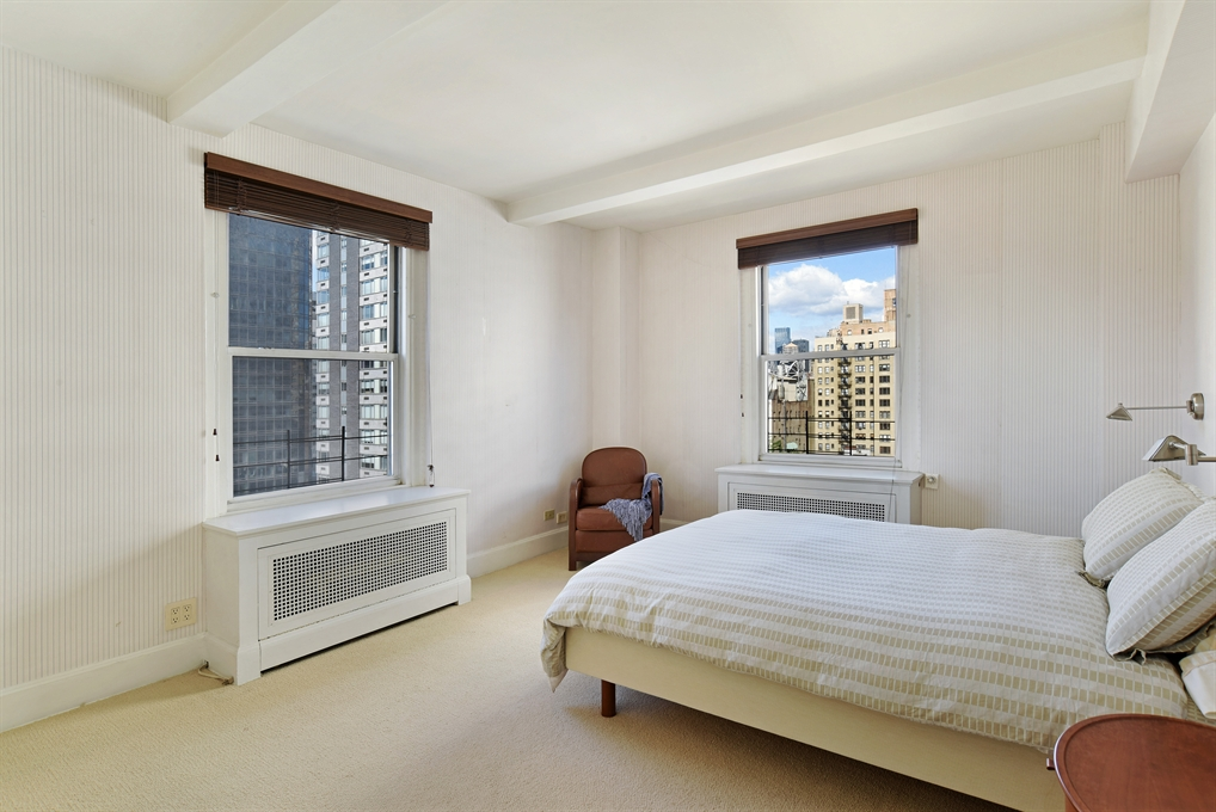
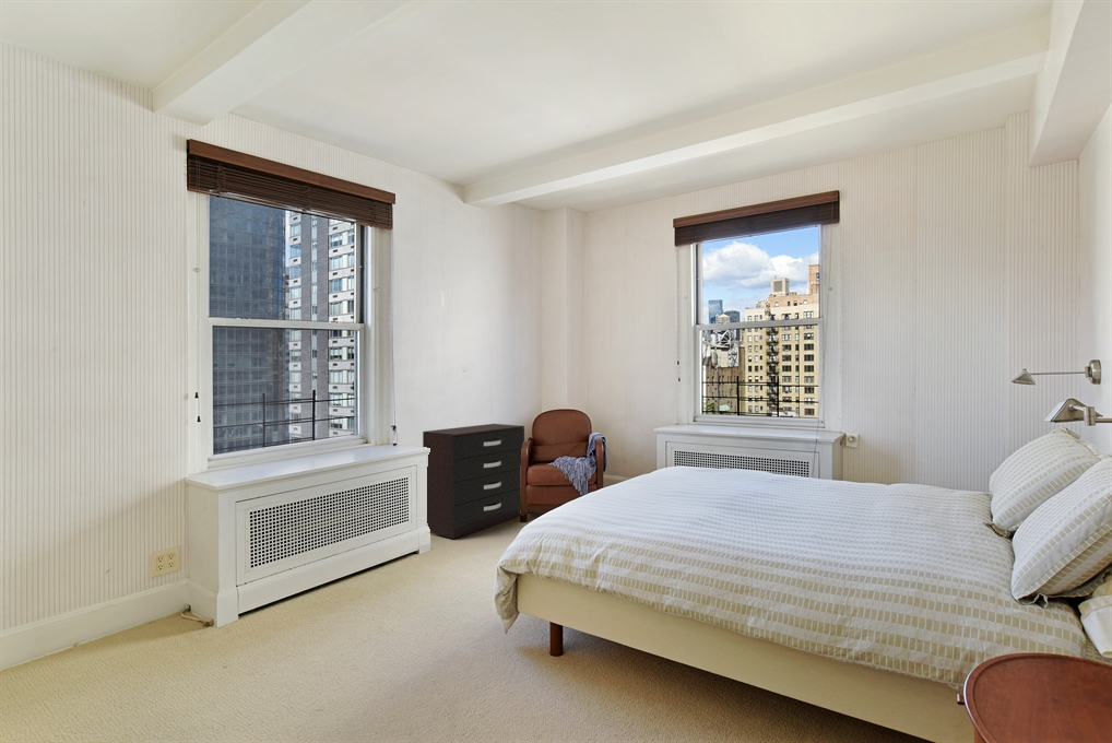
+ dresser (477, 475)
